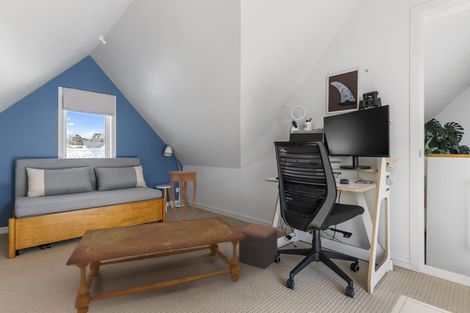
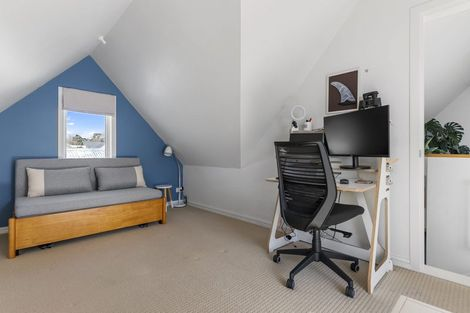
- footstool (258, 243)
- coffee table (163, 254)
- side table (184, 198)
